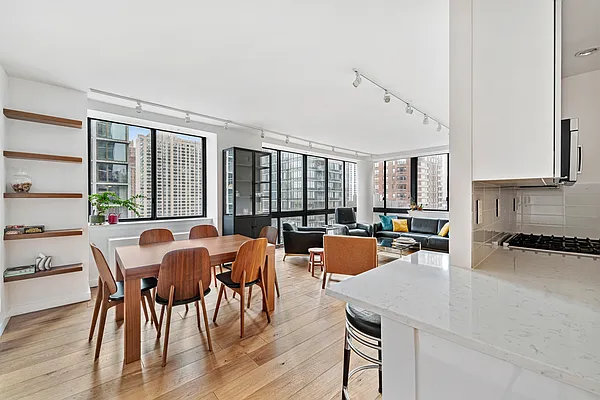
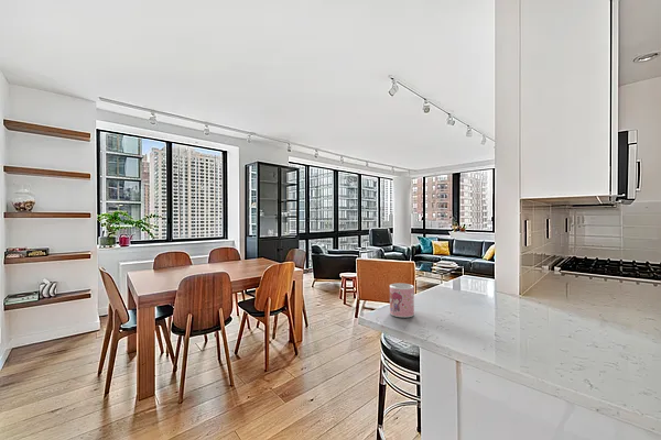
+ mug (401, 298)
